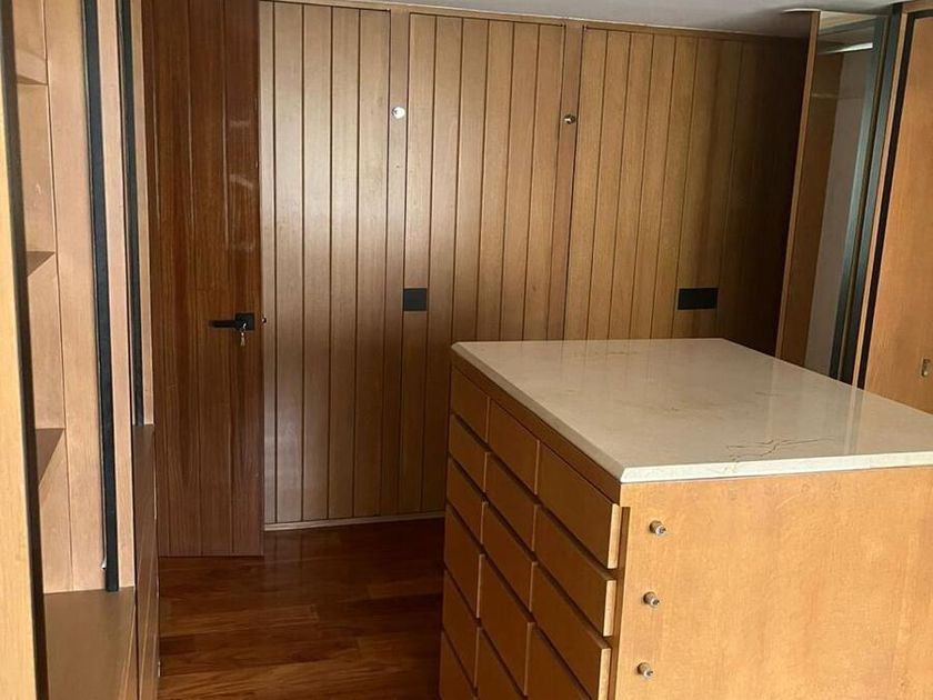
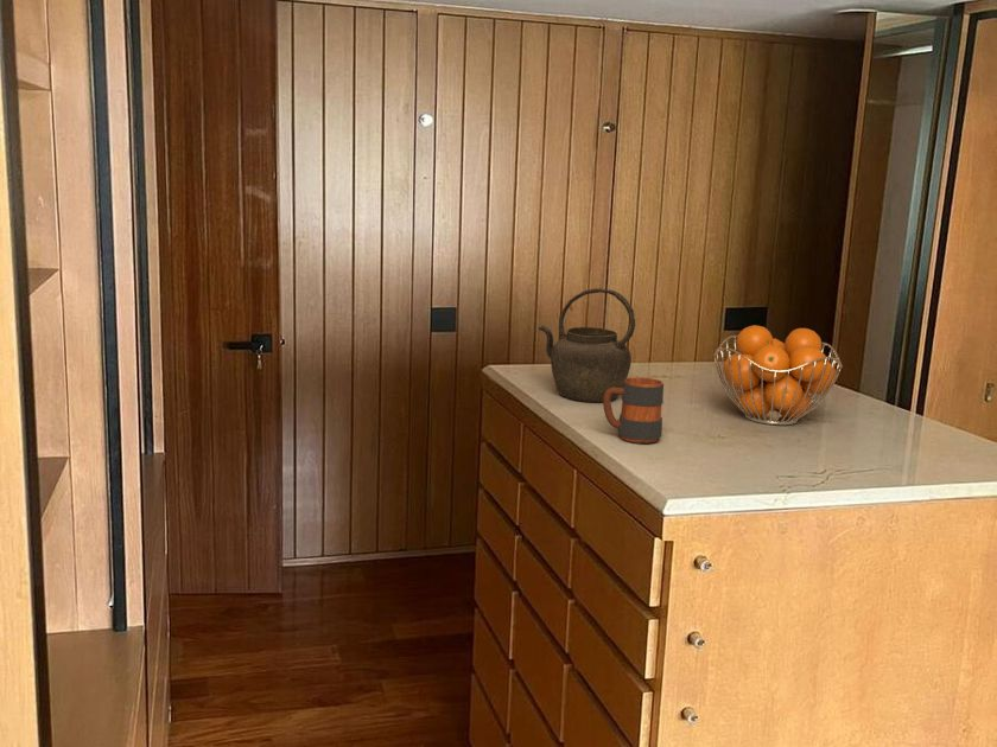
+ fruit basket (775, 372)
+ kettle (584, 341)
+ mug (633, 409)
